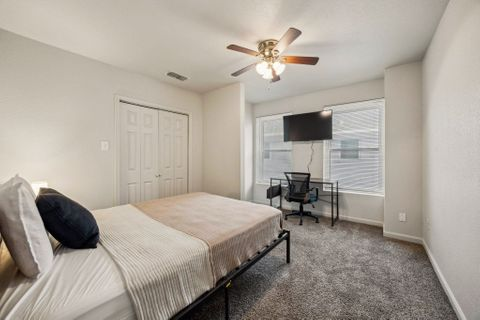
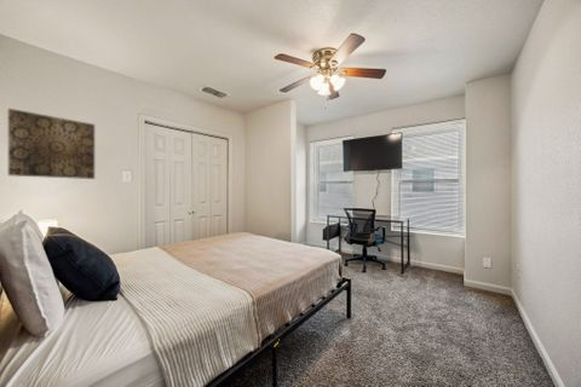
+ wall art (56, 146)
